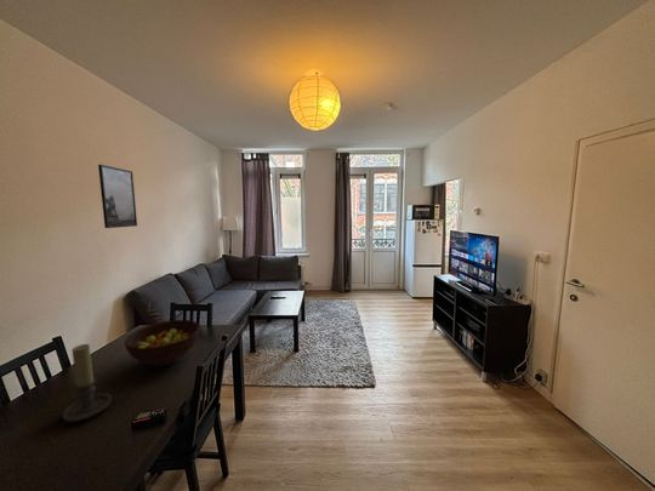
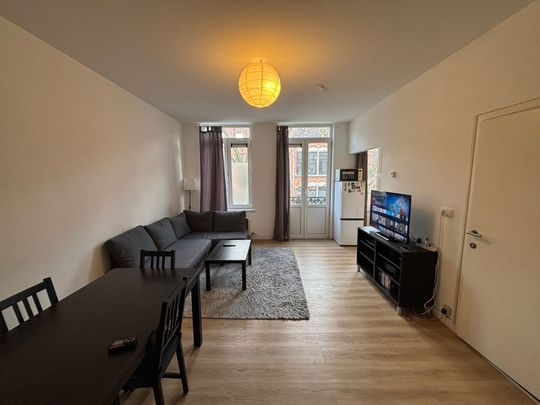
- fruit bowl (165, 346)
- candle holder (86, 376)
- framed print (119, 198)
